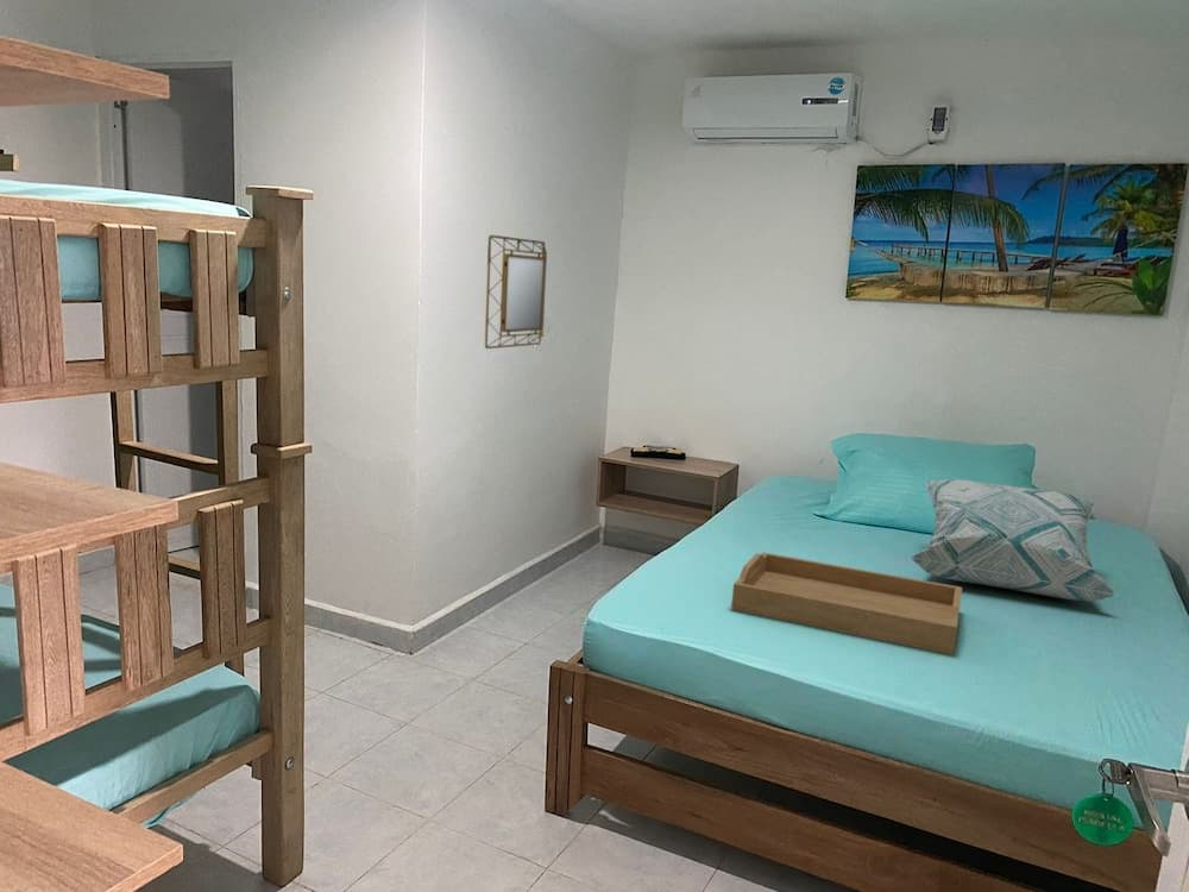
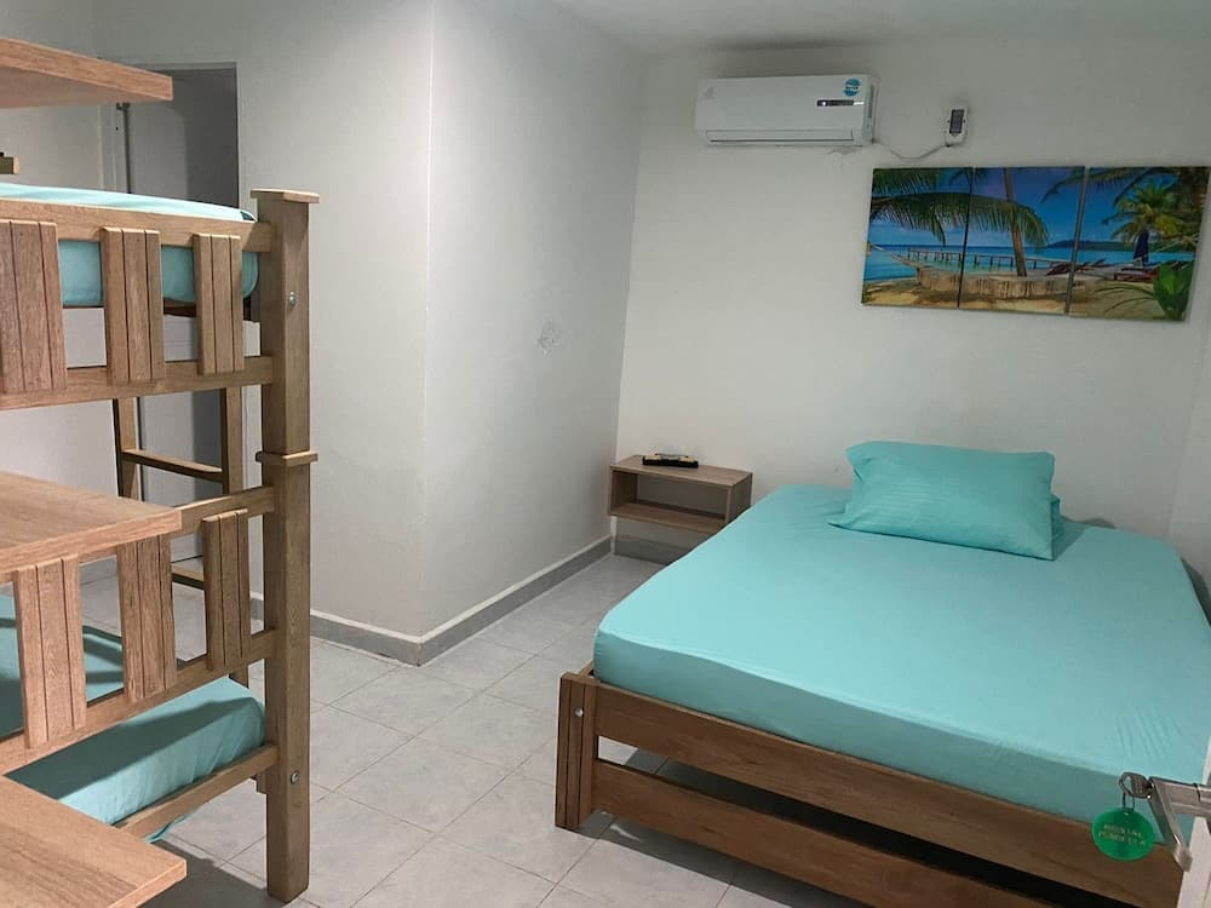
- decorative pillow (1007, 534)
- home mirror (520, 293)
- serving tray (848, 593)
